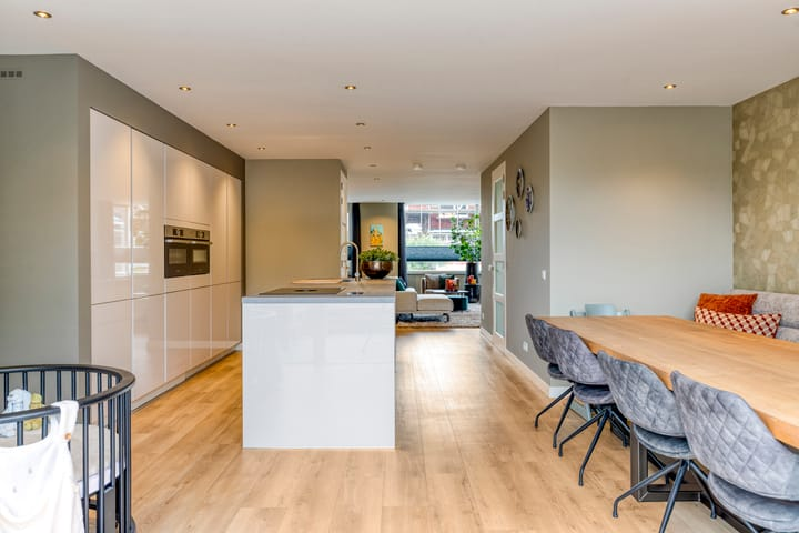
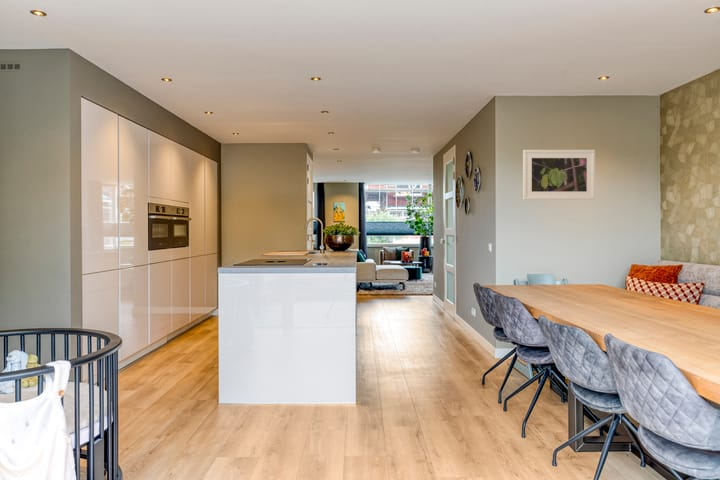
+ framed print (558, 174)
